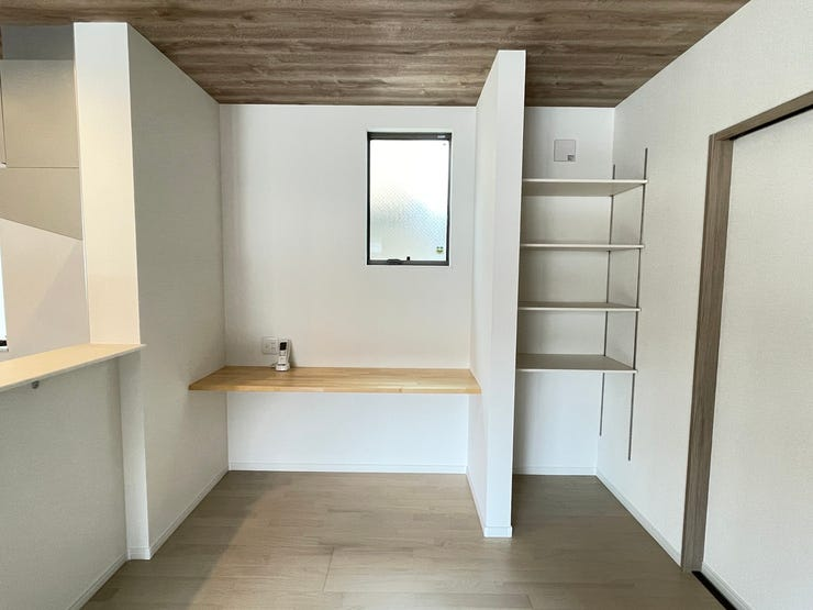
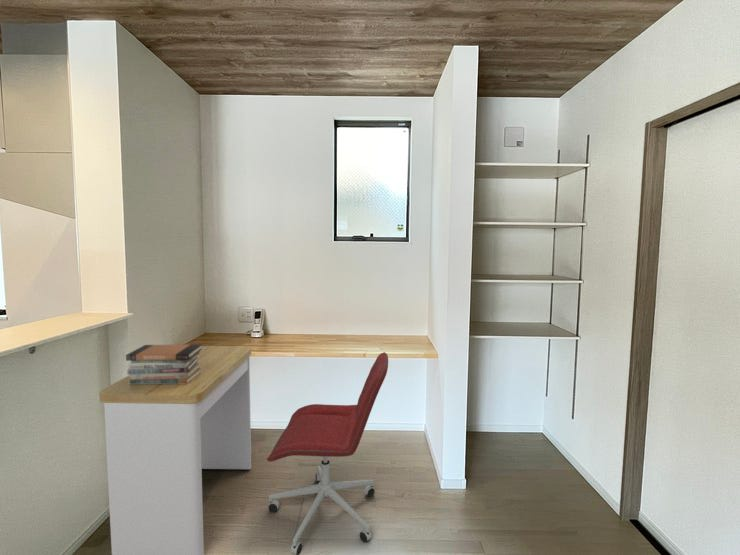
+ book stack (165, 363)
+ office chair (326, 437)
+ desk (191, 437)
